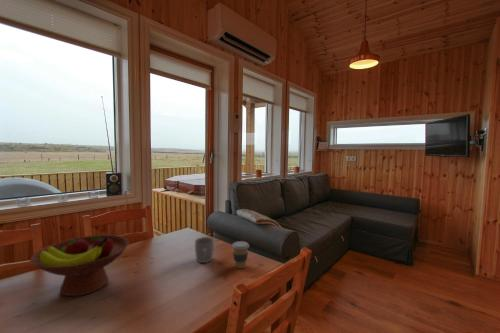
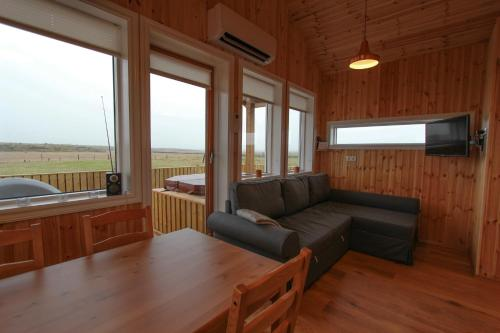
- fruit bowl (84, 259)
- mug (204, 251)
- coffee cup (240, 254)
